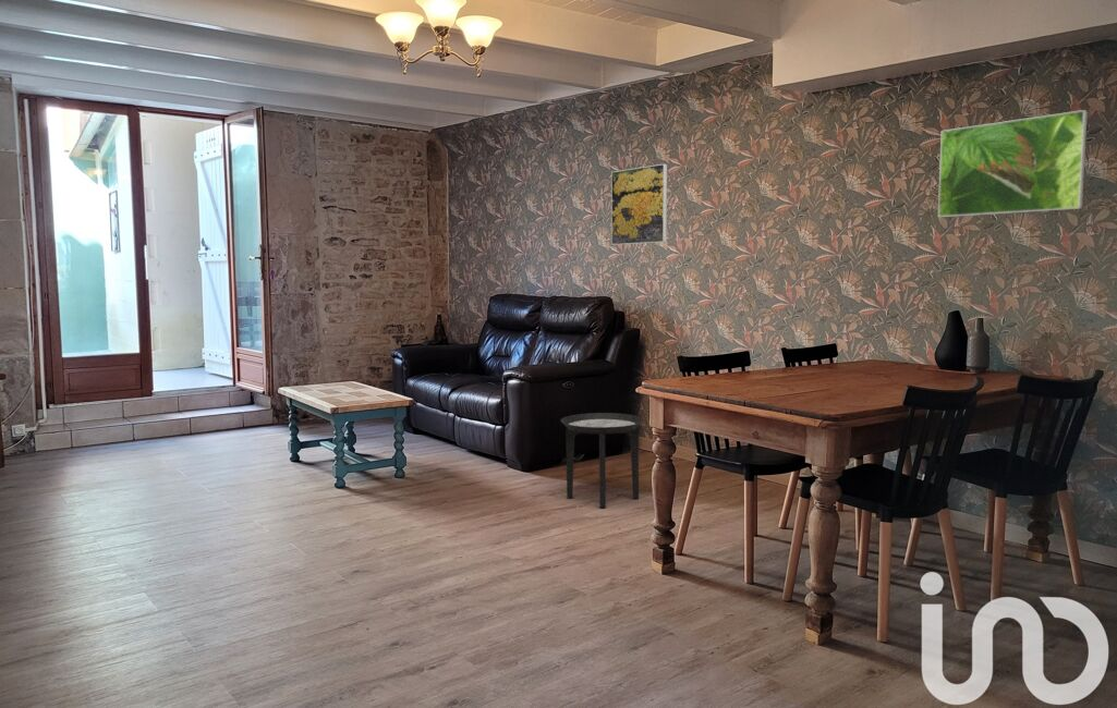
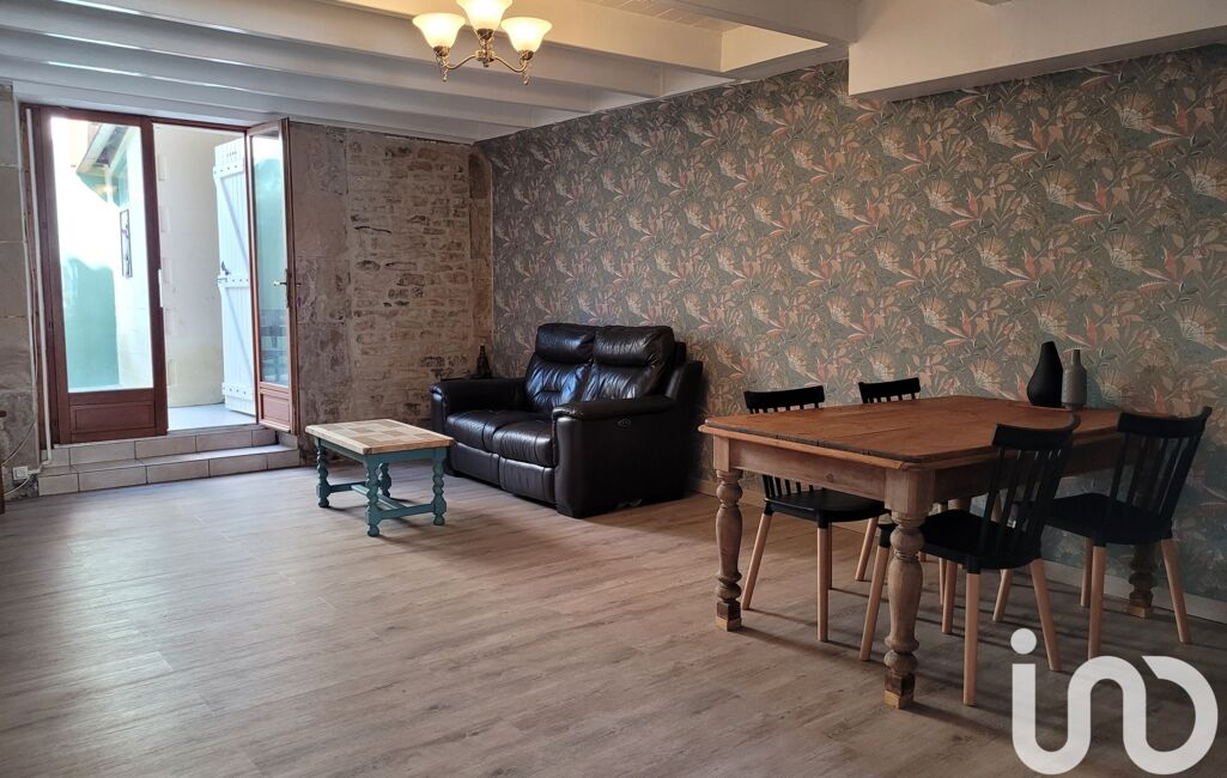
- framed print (1007, 167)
- side table (602, 459)
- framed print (638, 206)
